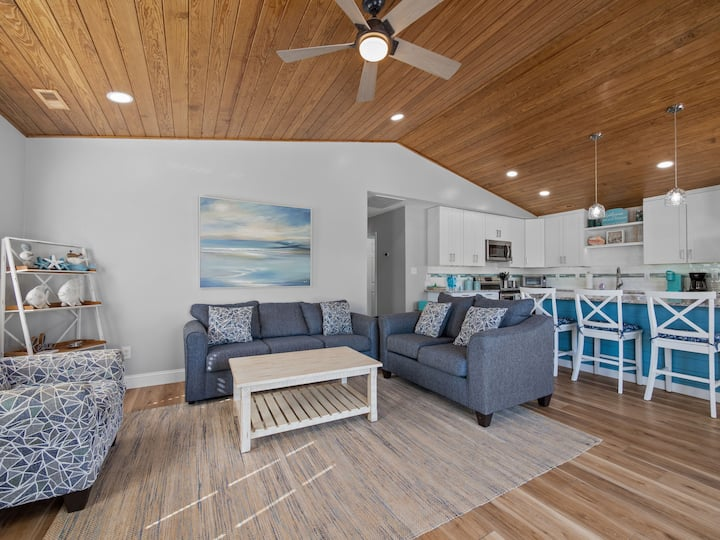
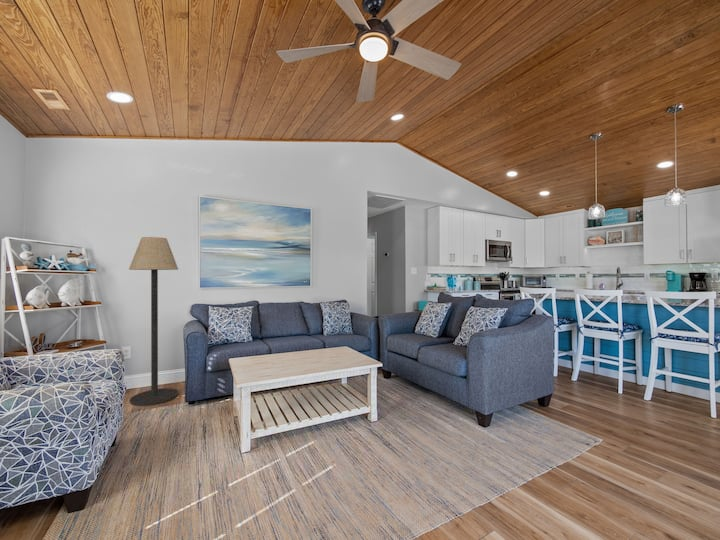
+ floor lamp (154, 317)
